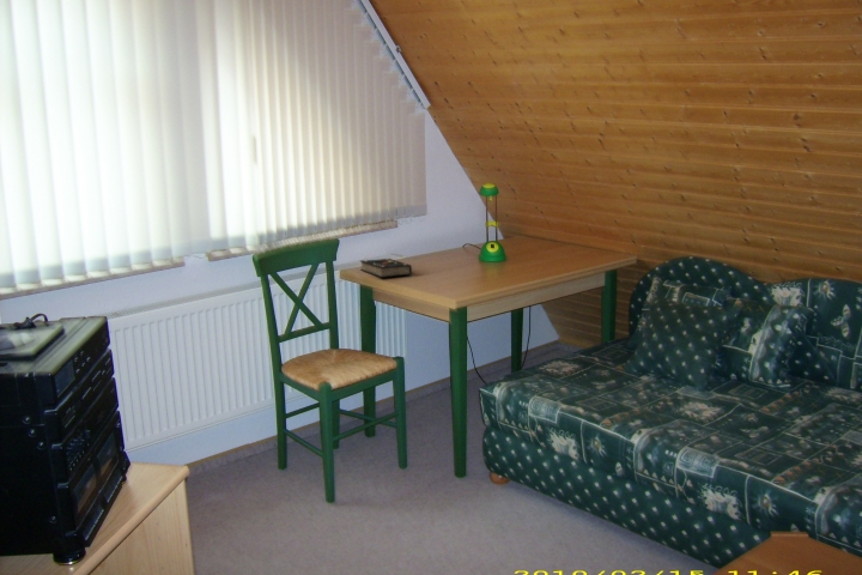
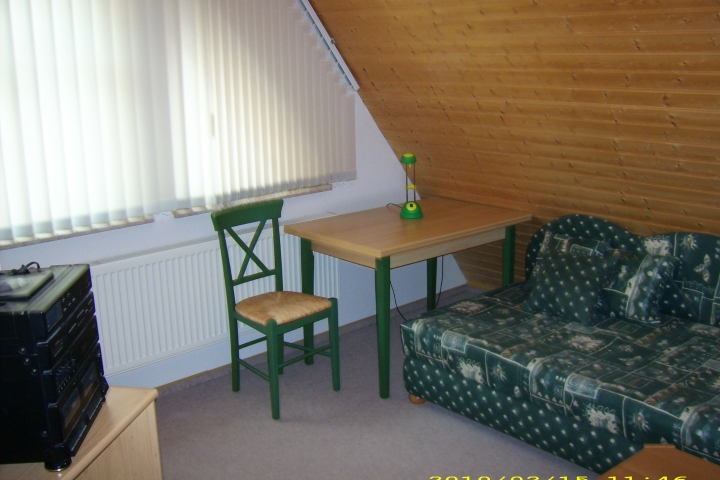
- book (384, 266)
